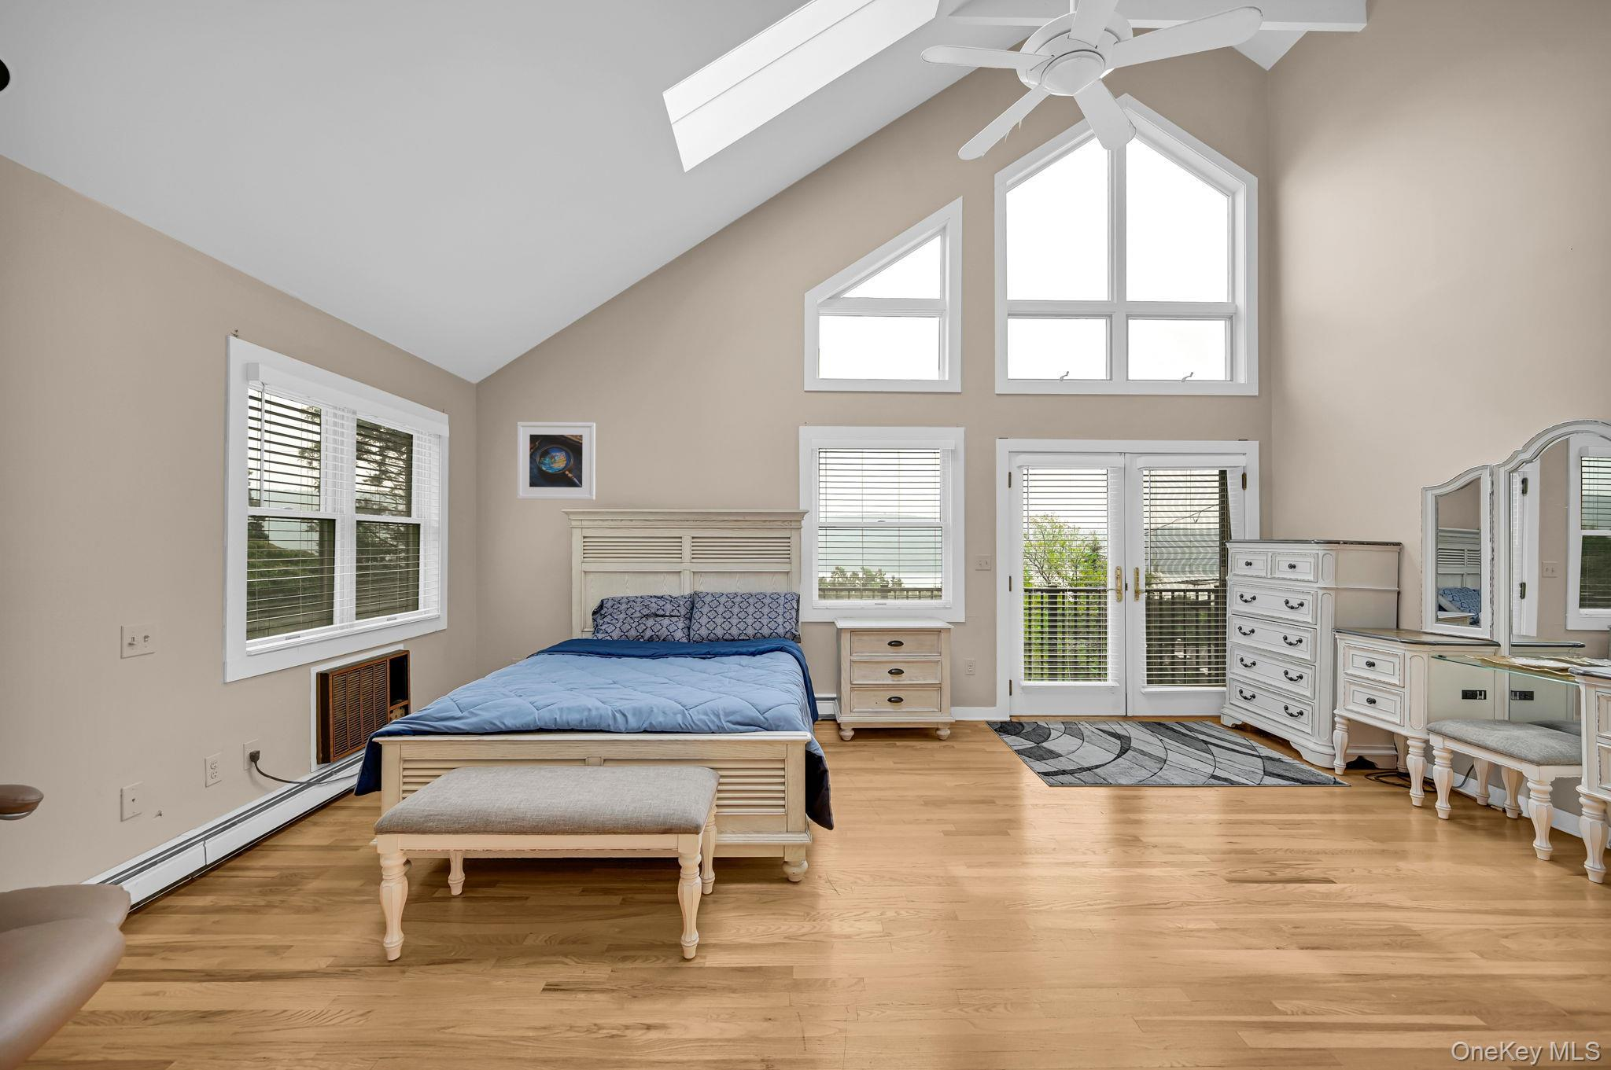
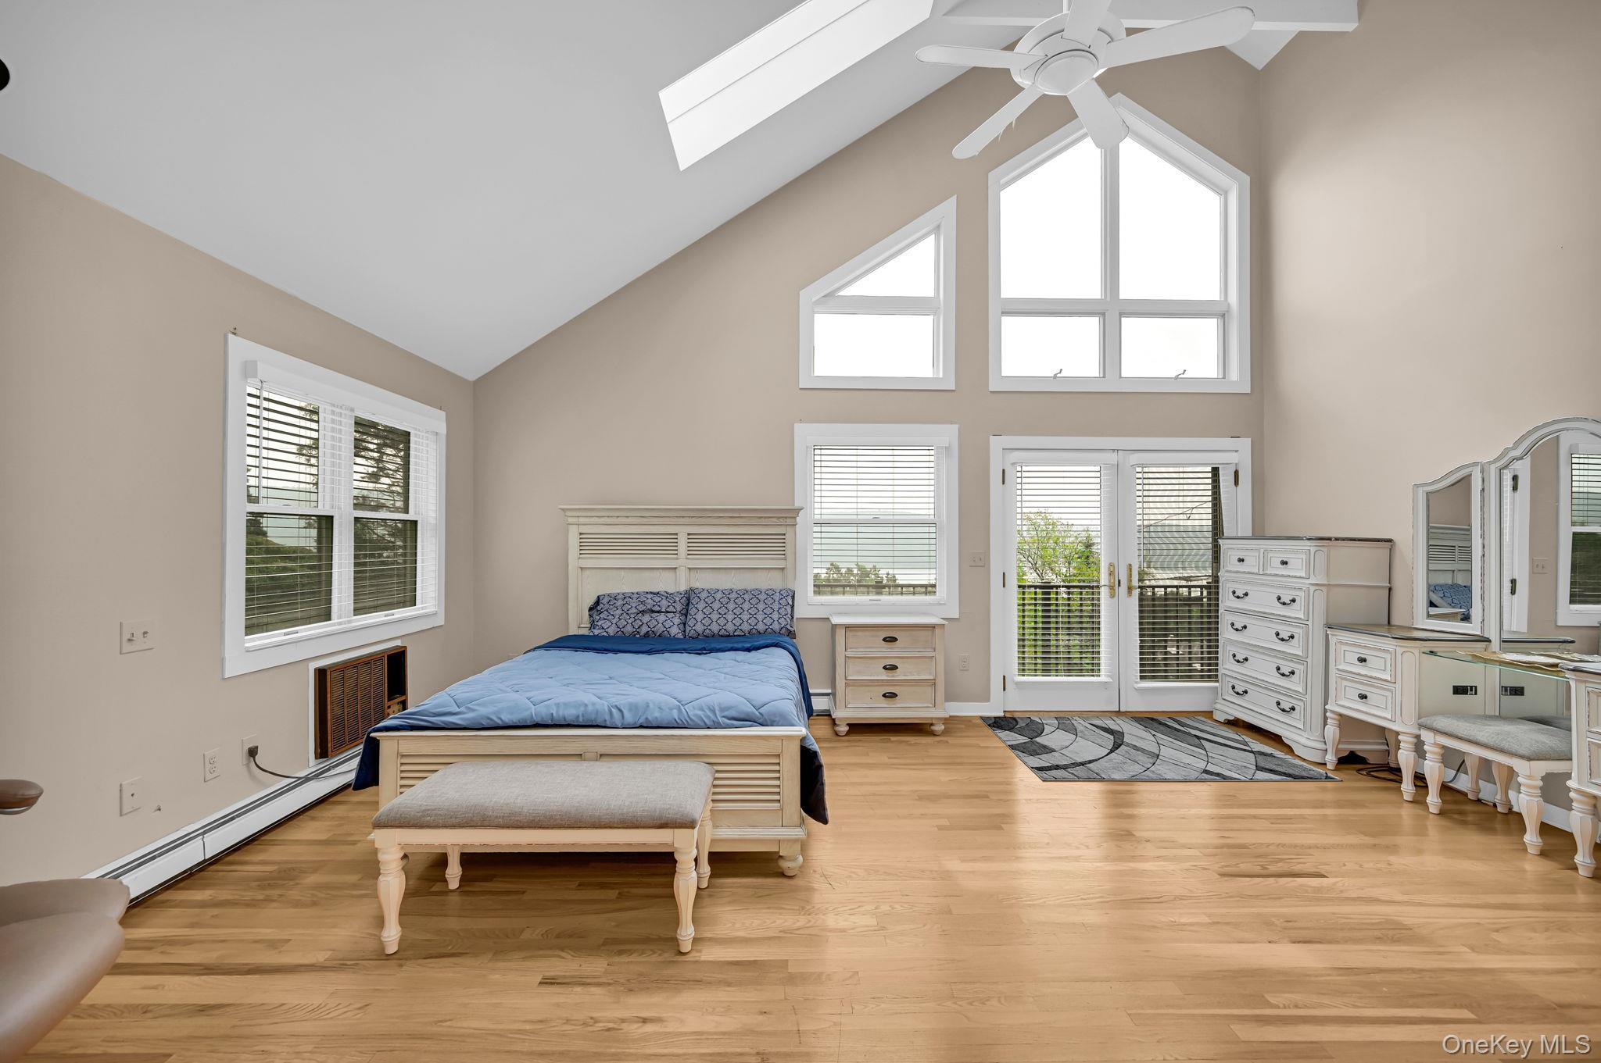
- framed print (557, 461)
